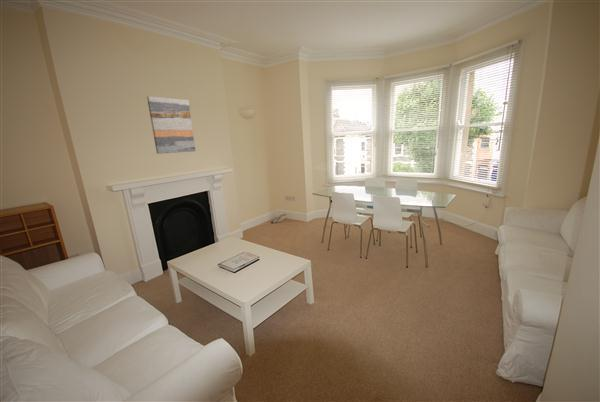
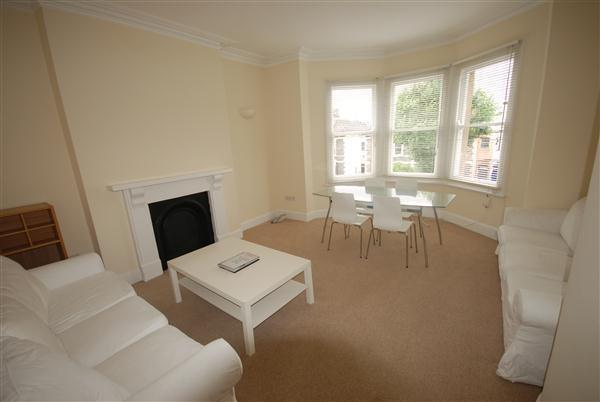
- wall art (173, 126)
